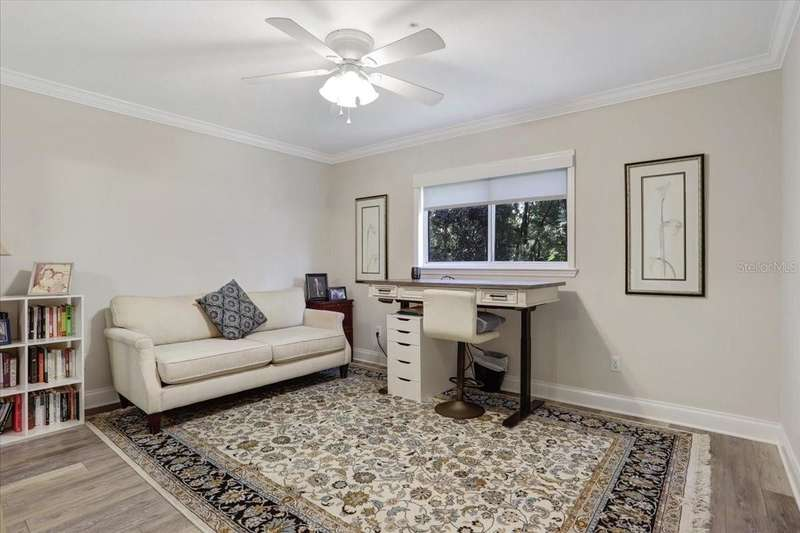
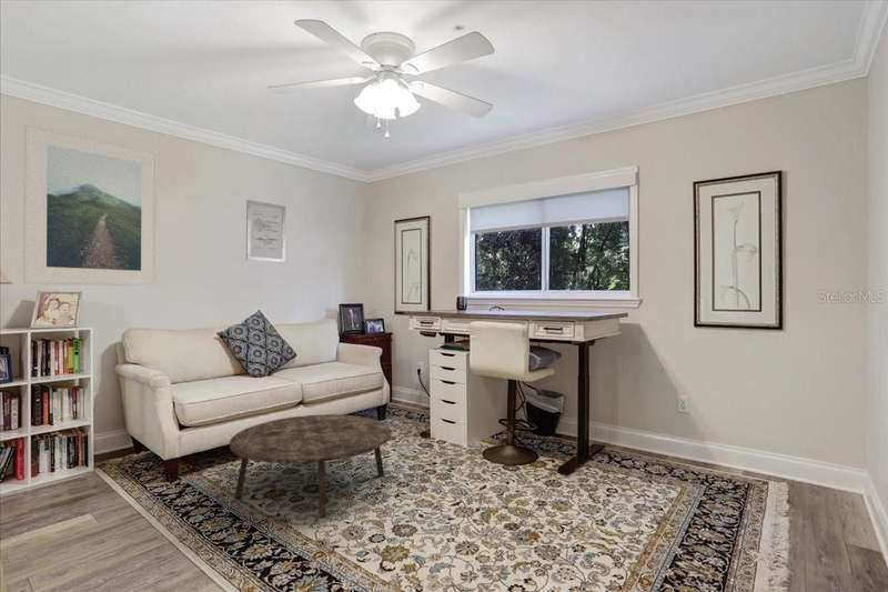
+ wall art (266, 232)
+ coffee table (313, 459)
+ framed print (97, 211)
